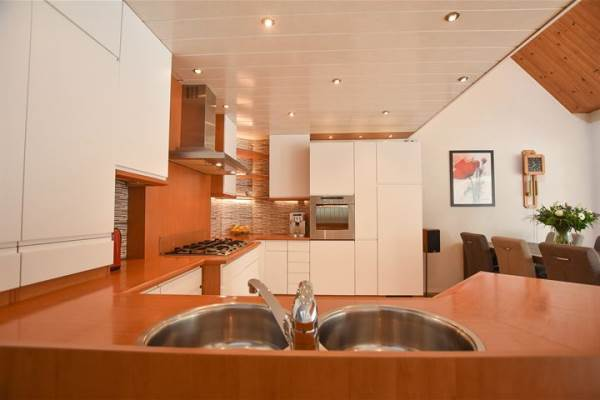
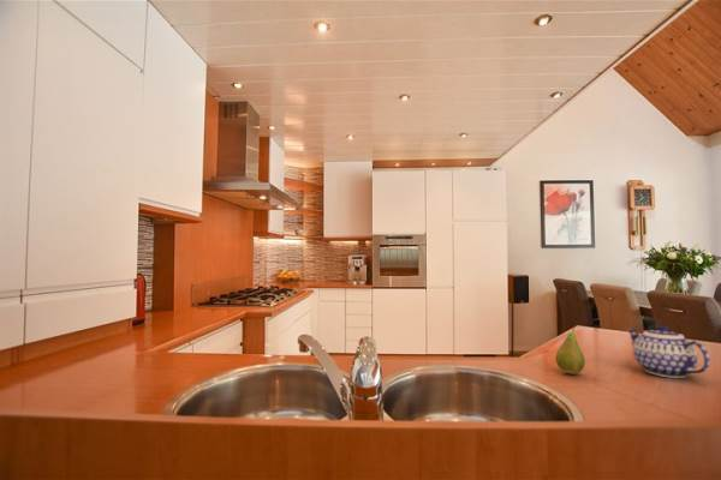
+ teapot (663, 348)
+ fruit (570, 349)
